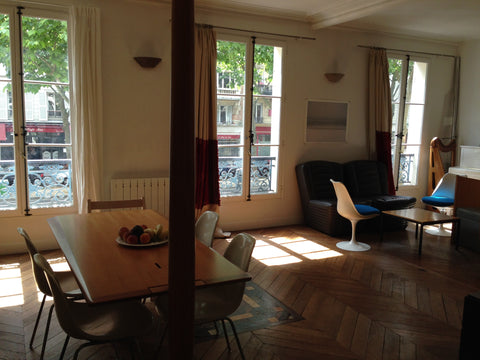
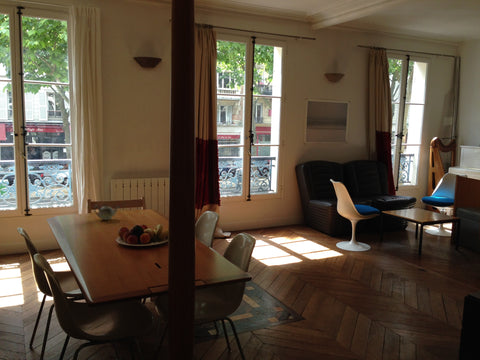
+ teapot (107, 211)
